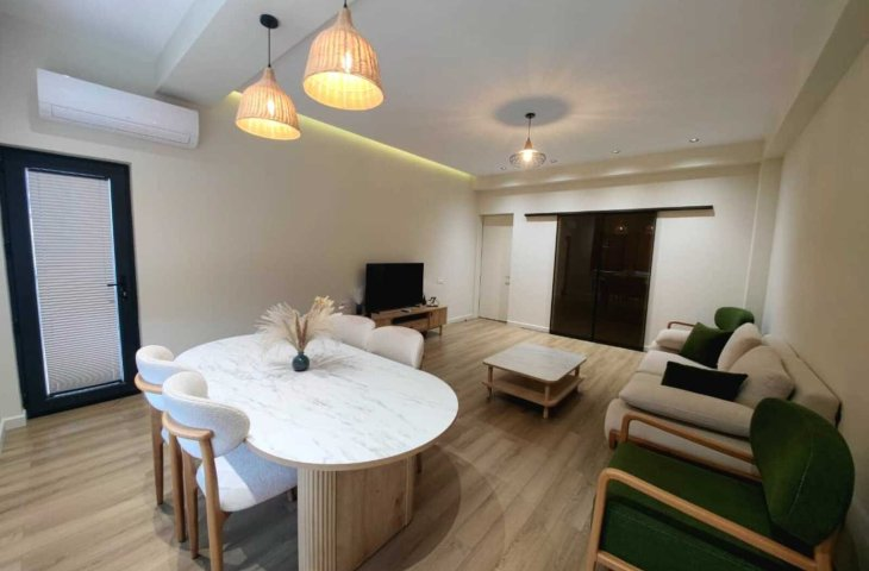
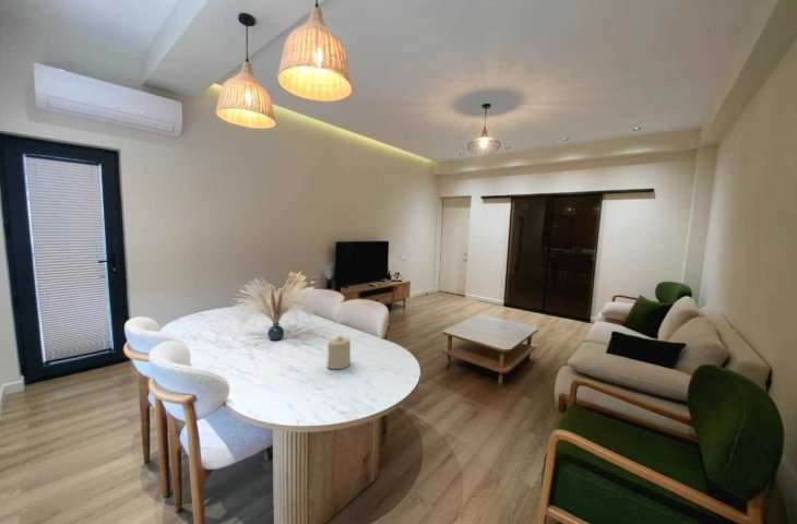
+ candle (338, 350)
